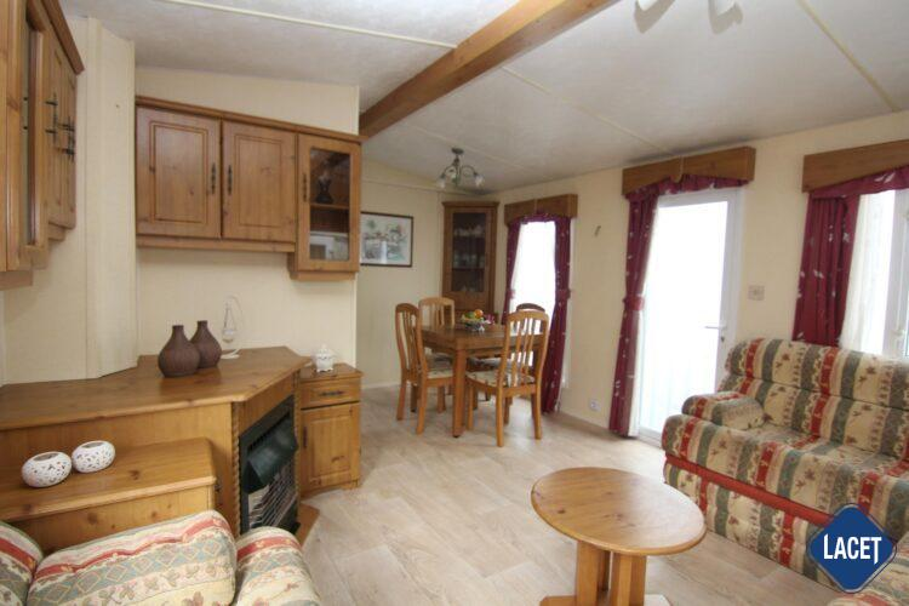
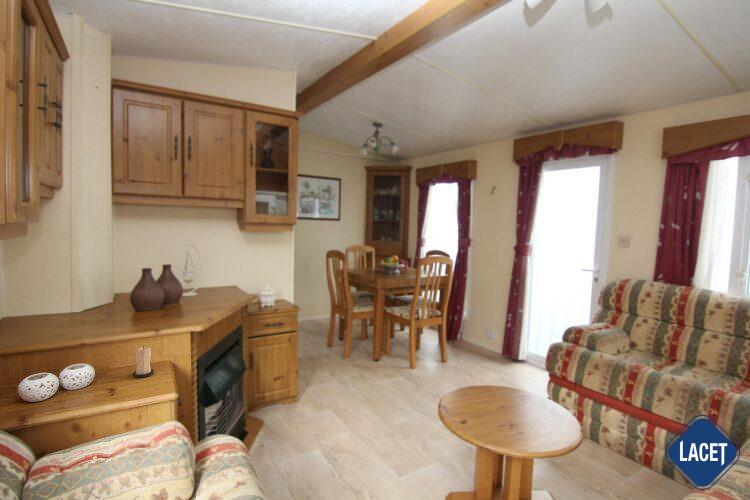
+ candle (143, 359)
